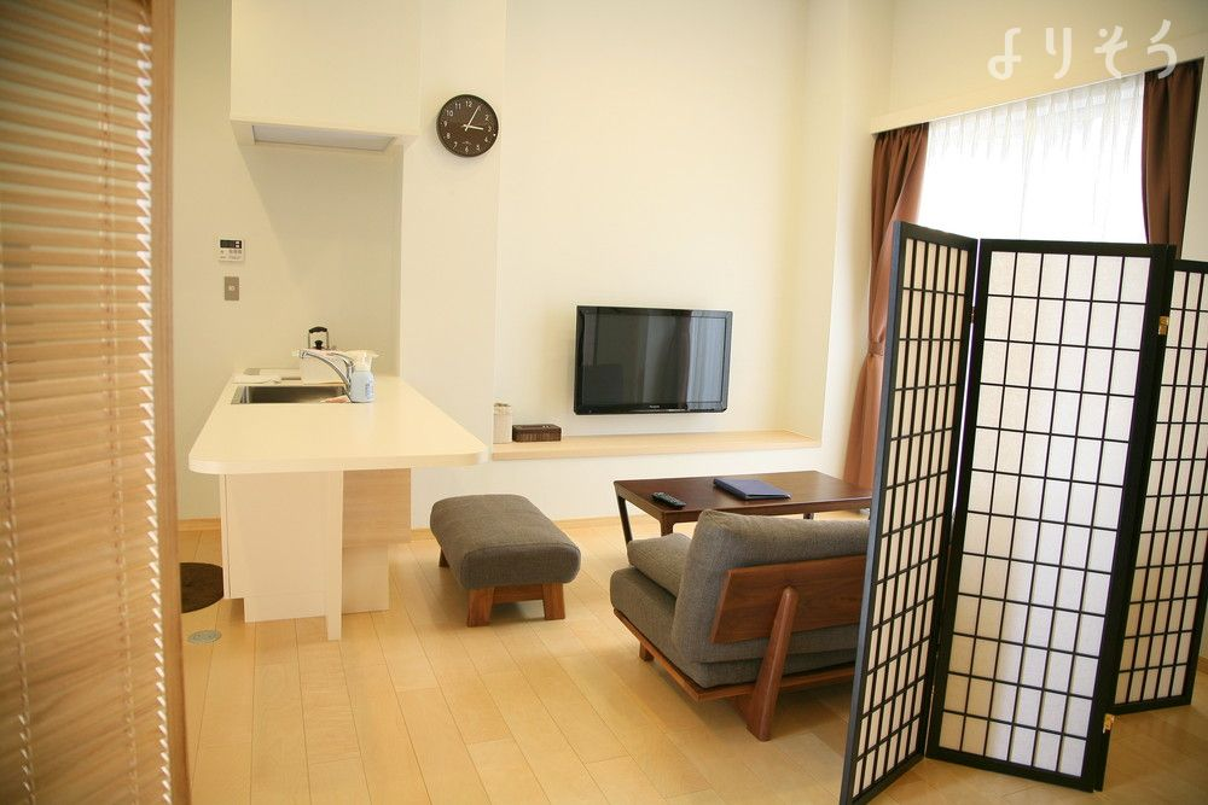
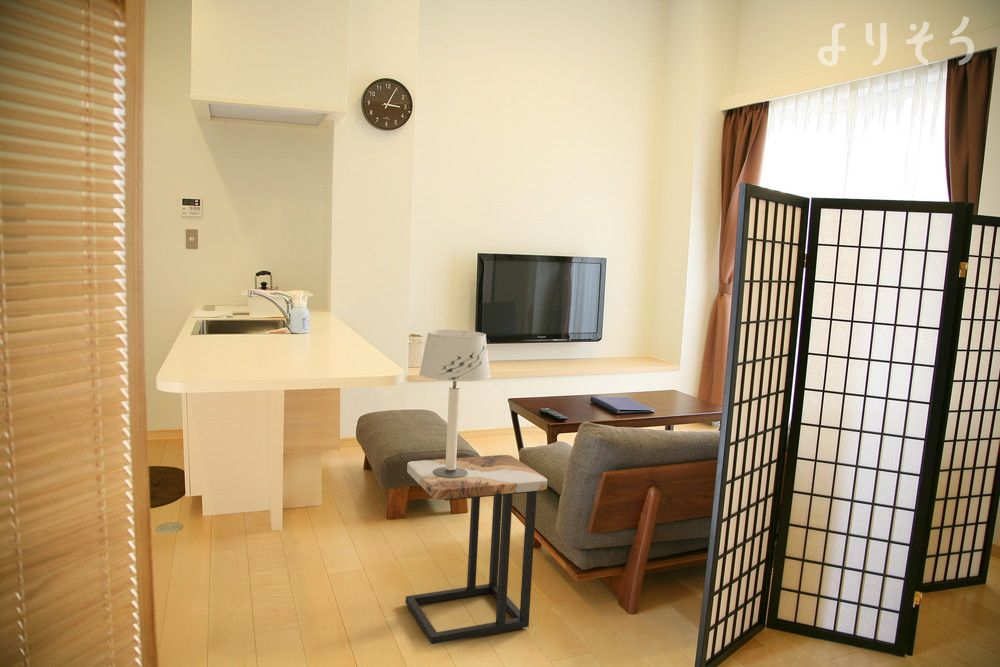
+ table lamp (453, 403)
+ side table (472, 543)
